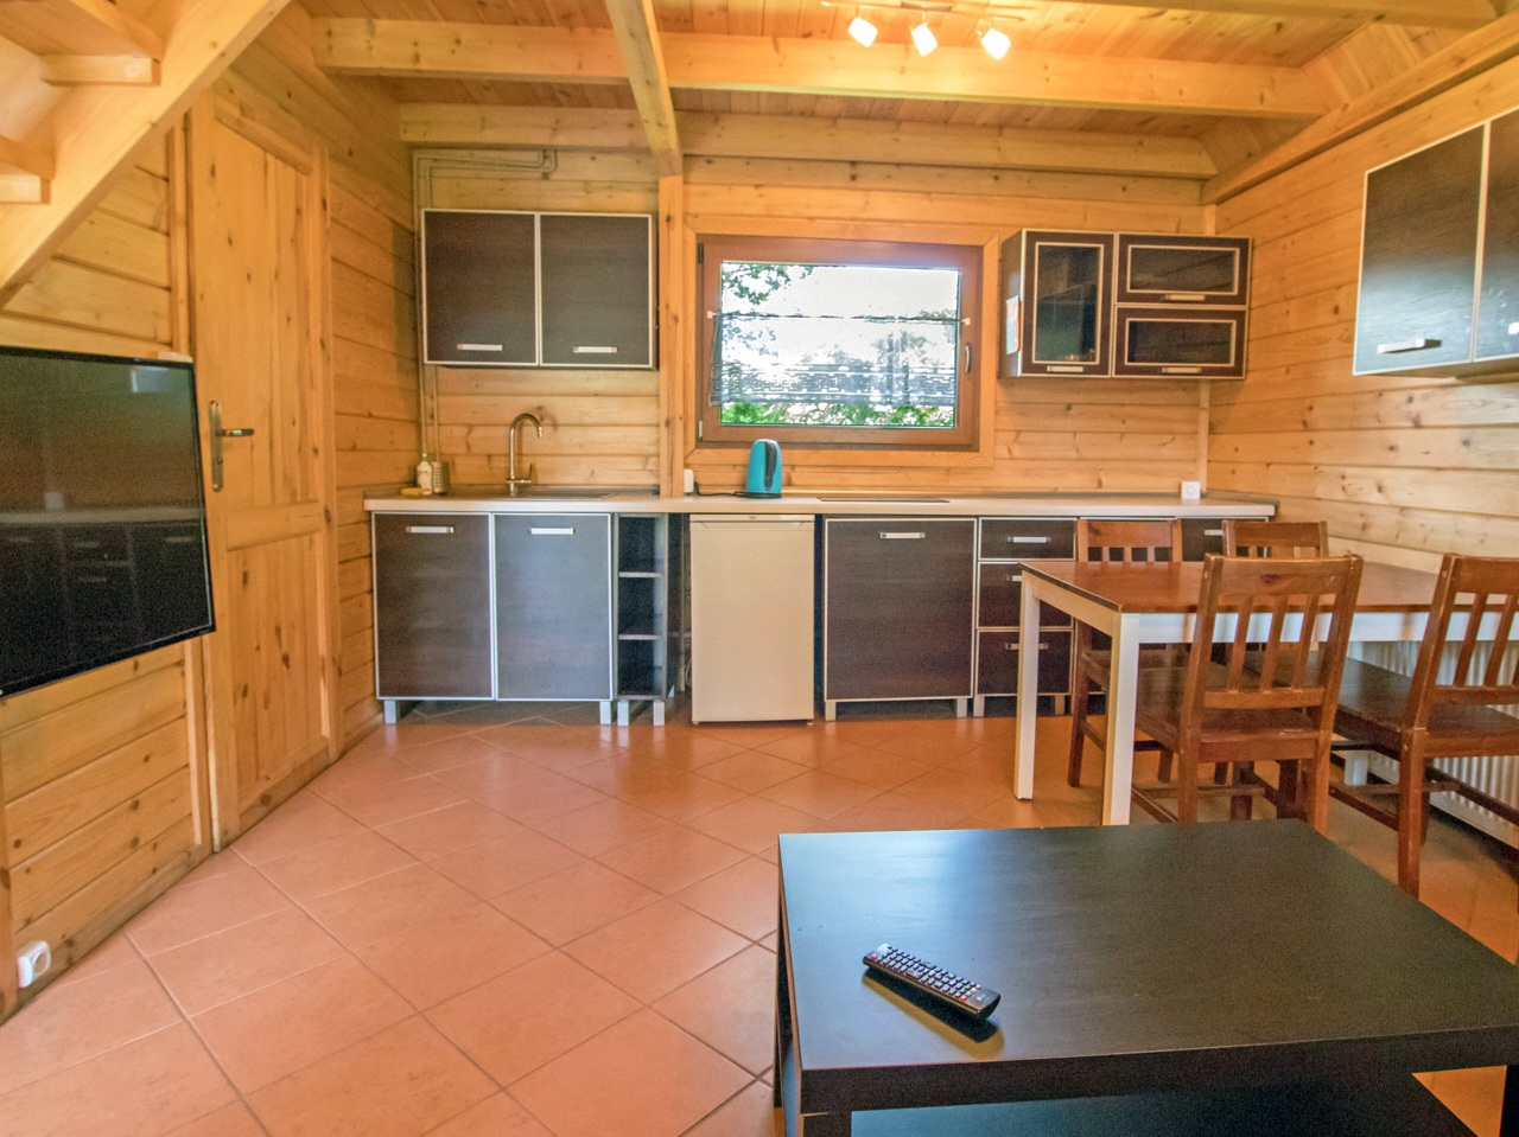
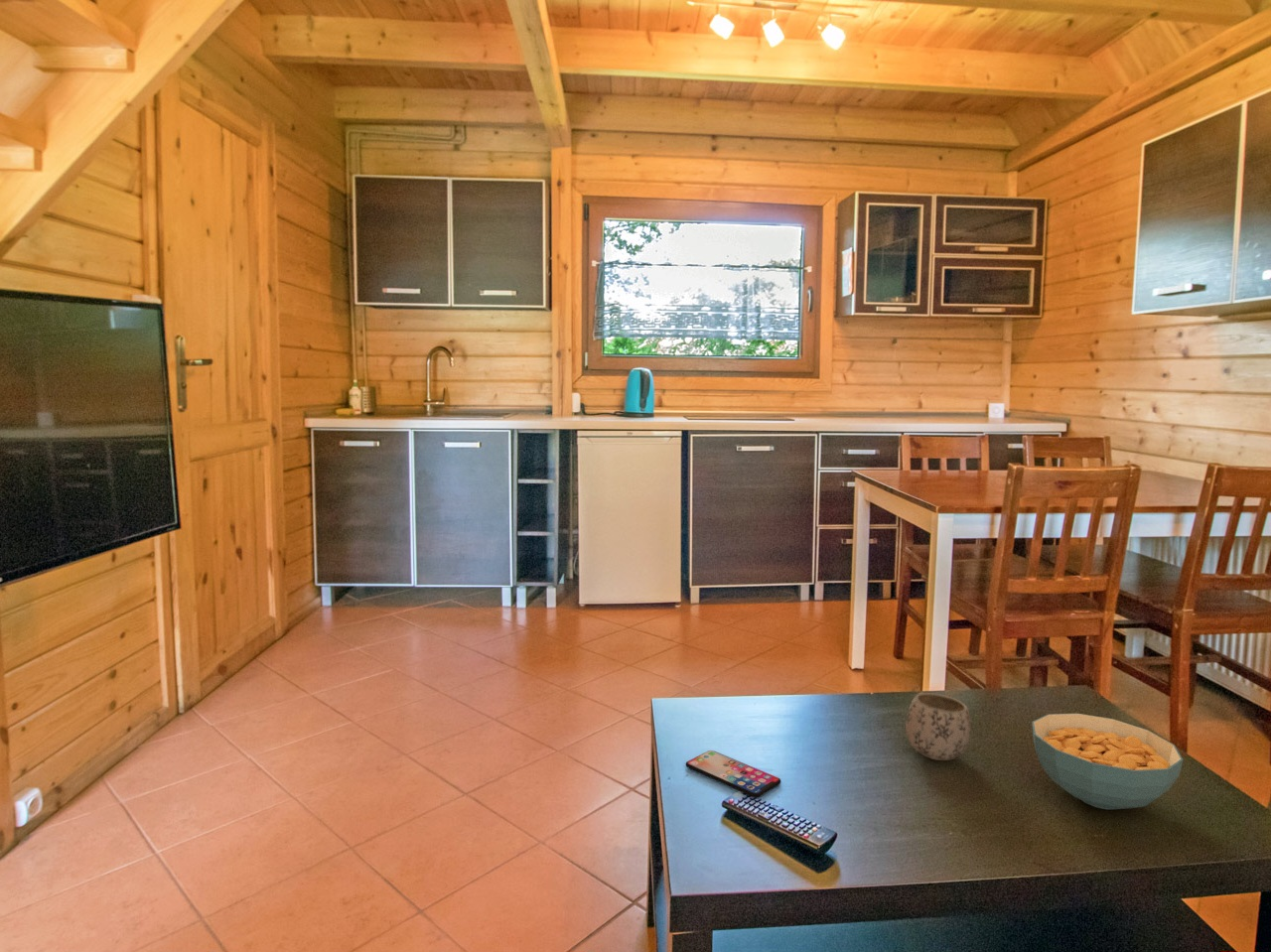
+ cereal bowl (1100, 769)
+ mug (932, 723)
+ smartphone (732, 771)
